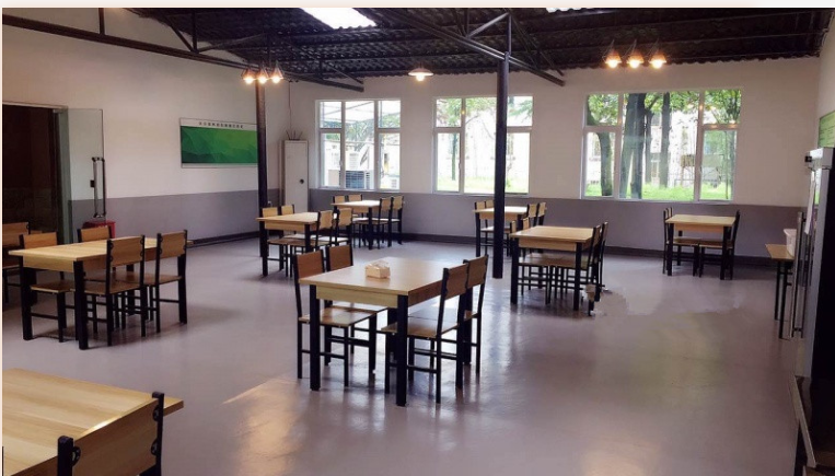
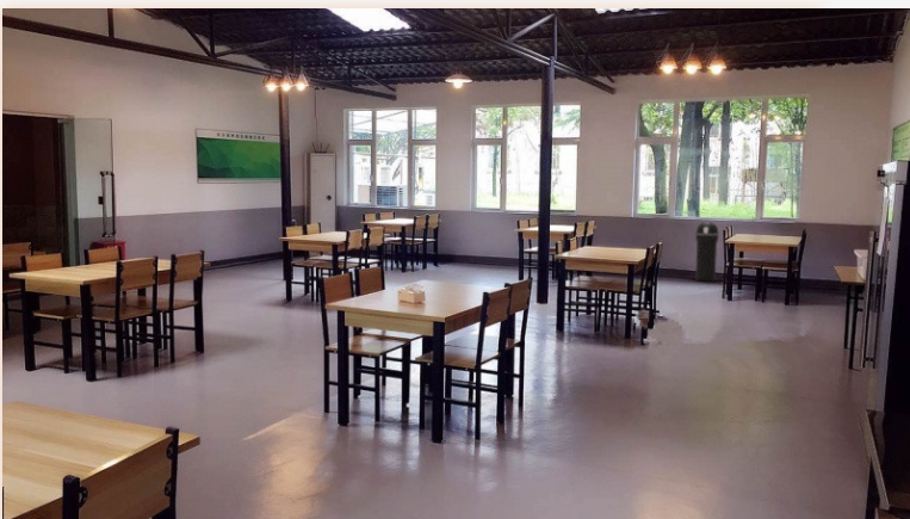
+ trash can (706, 251)
